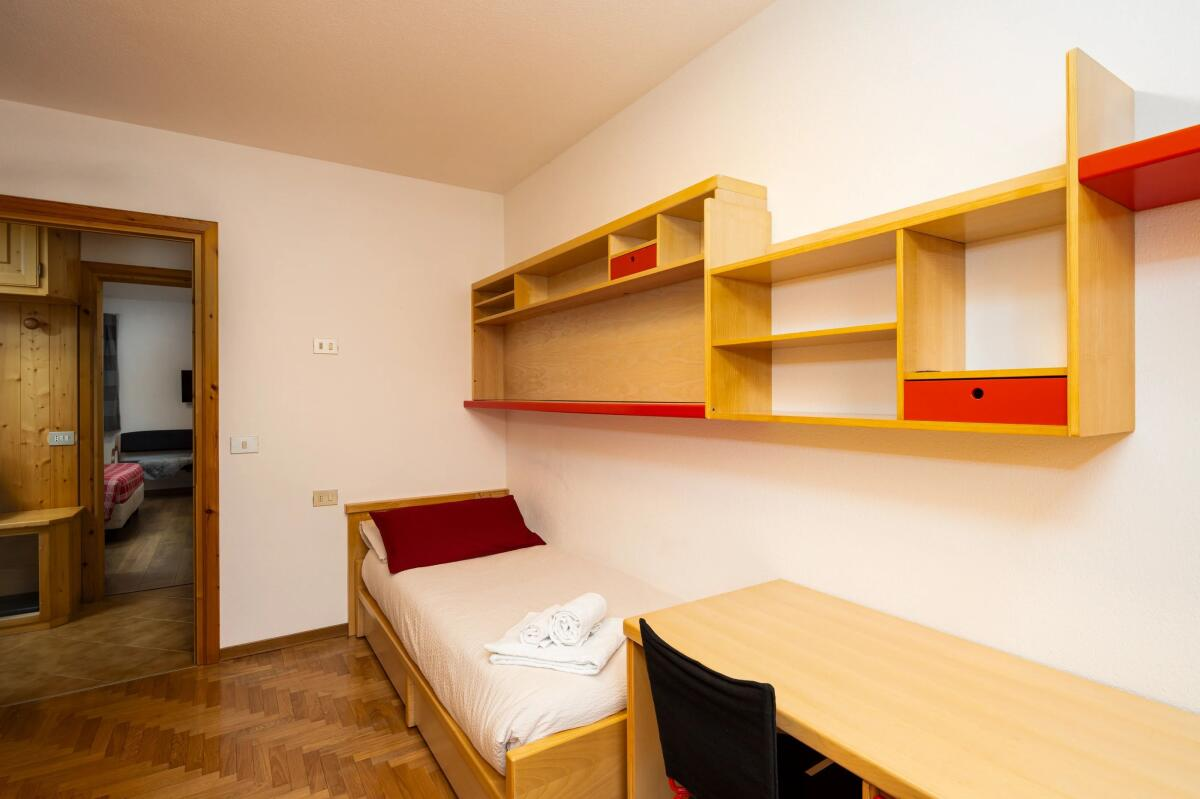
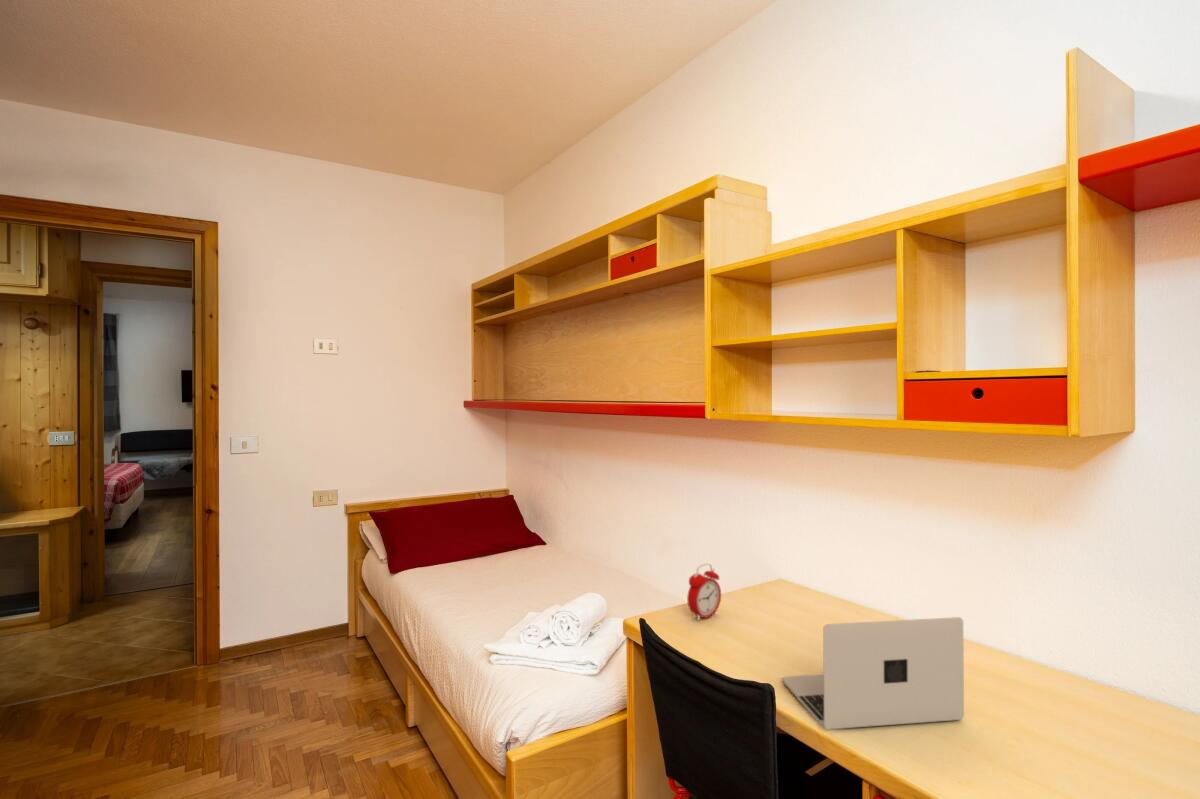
+ alarm clock (704, 590)
+ laptop (866, 651)
